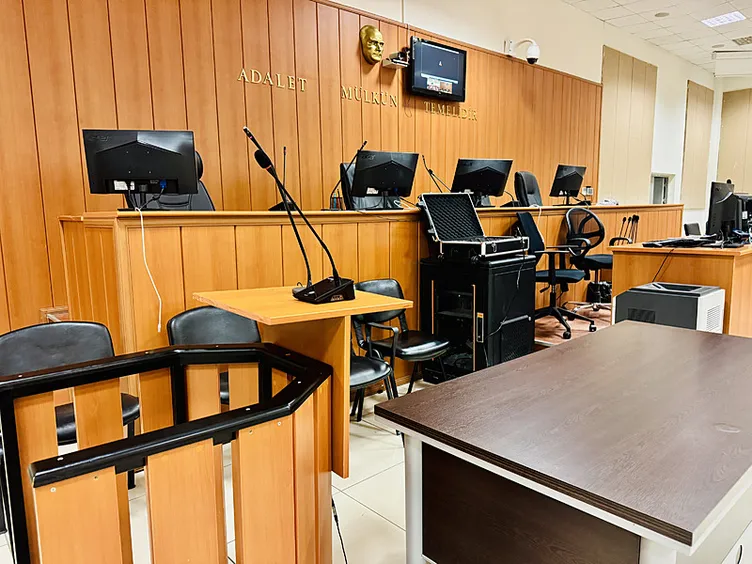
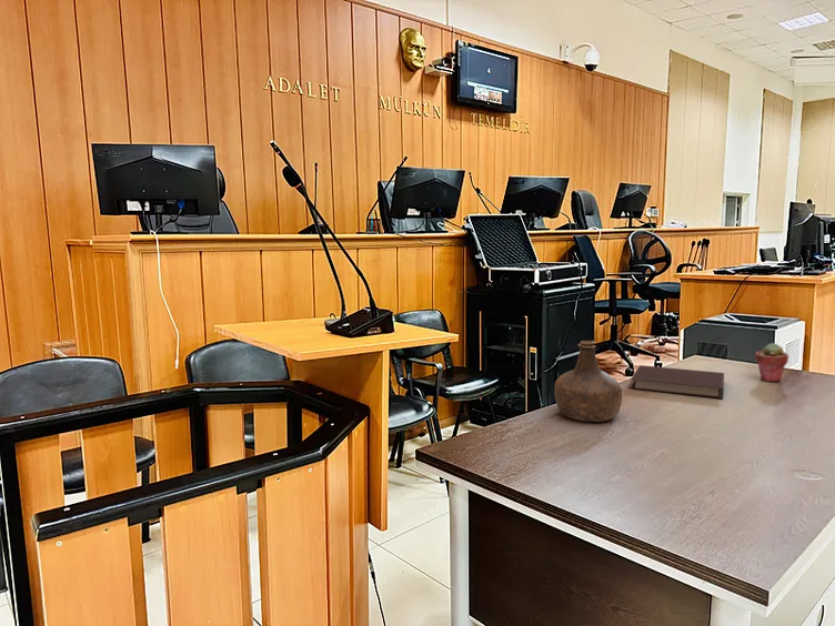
+ notebook (677, 380)
+ potted succulent (771, 361)
+ bottle (587, 377)
